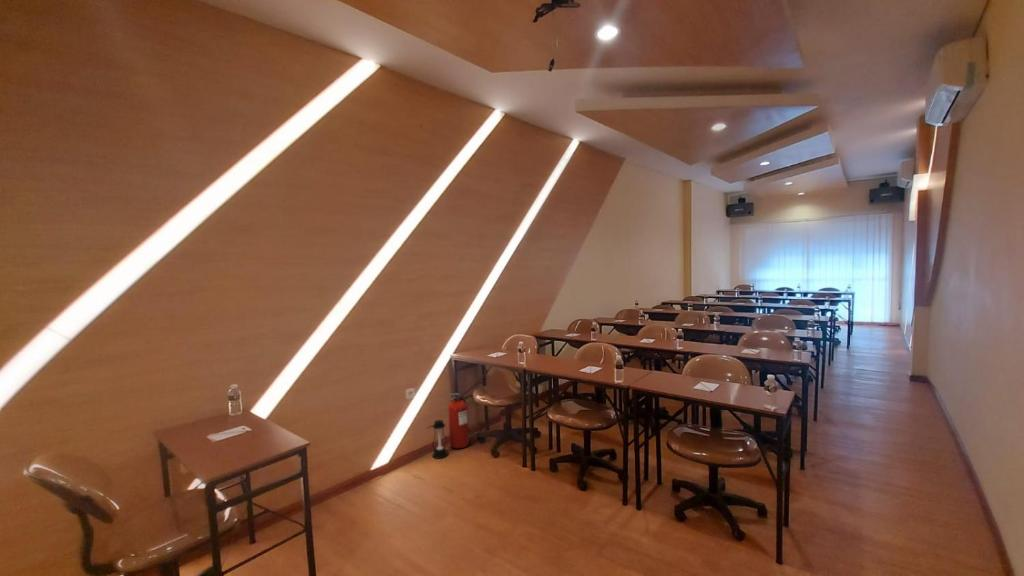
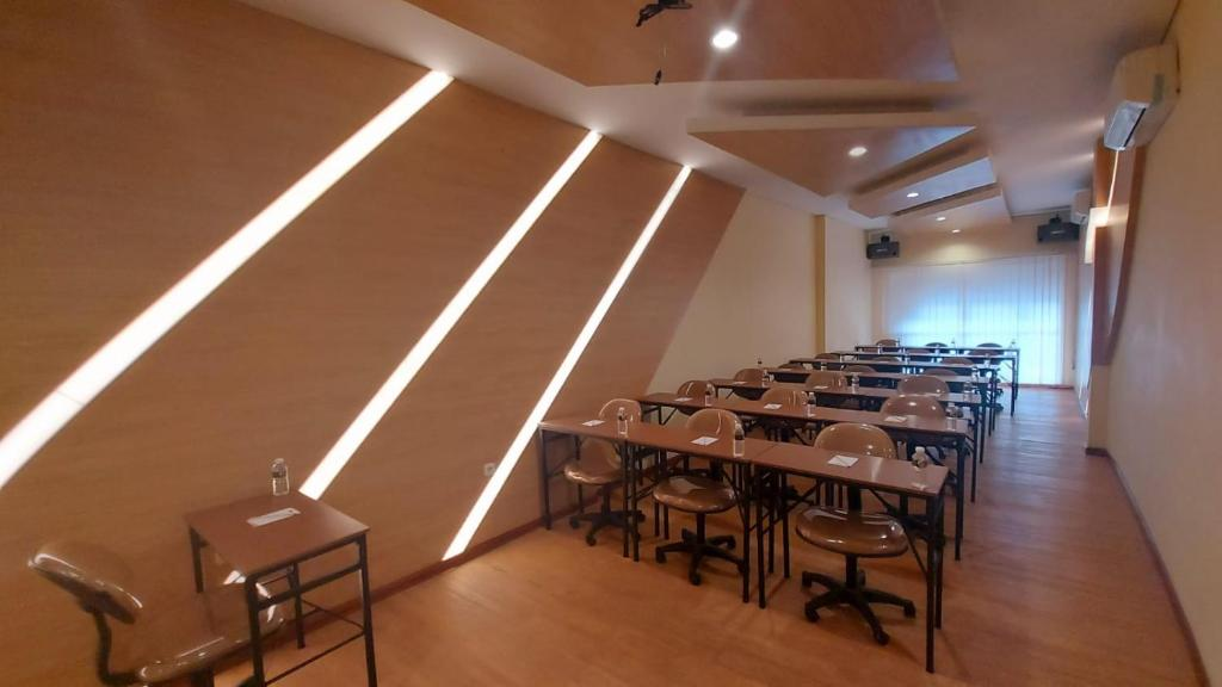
- lantern (438, 437)
- fire extinguisher (459, 418)
